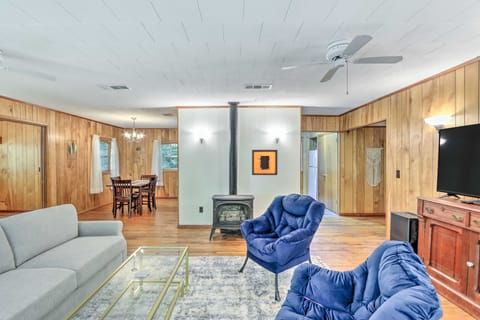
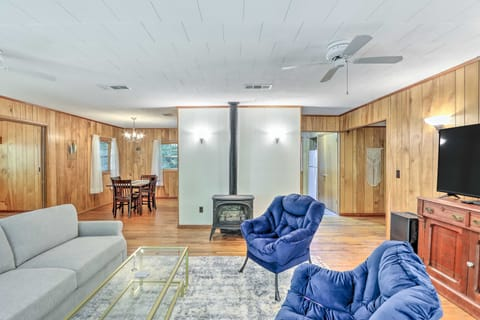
- wall decoration (264, 162)
